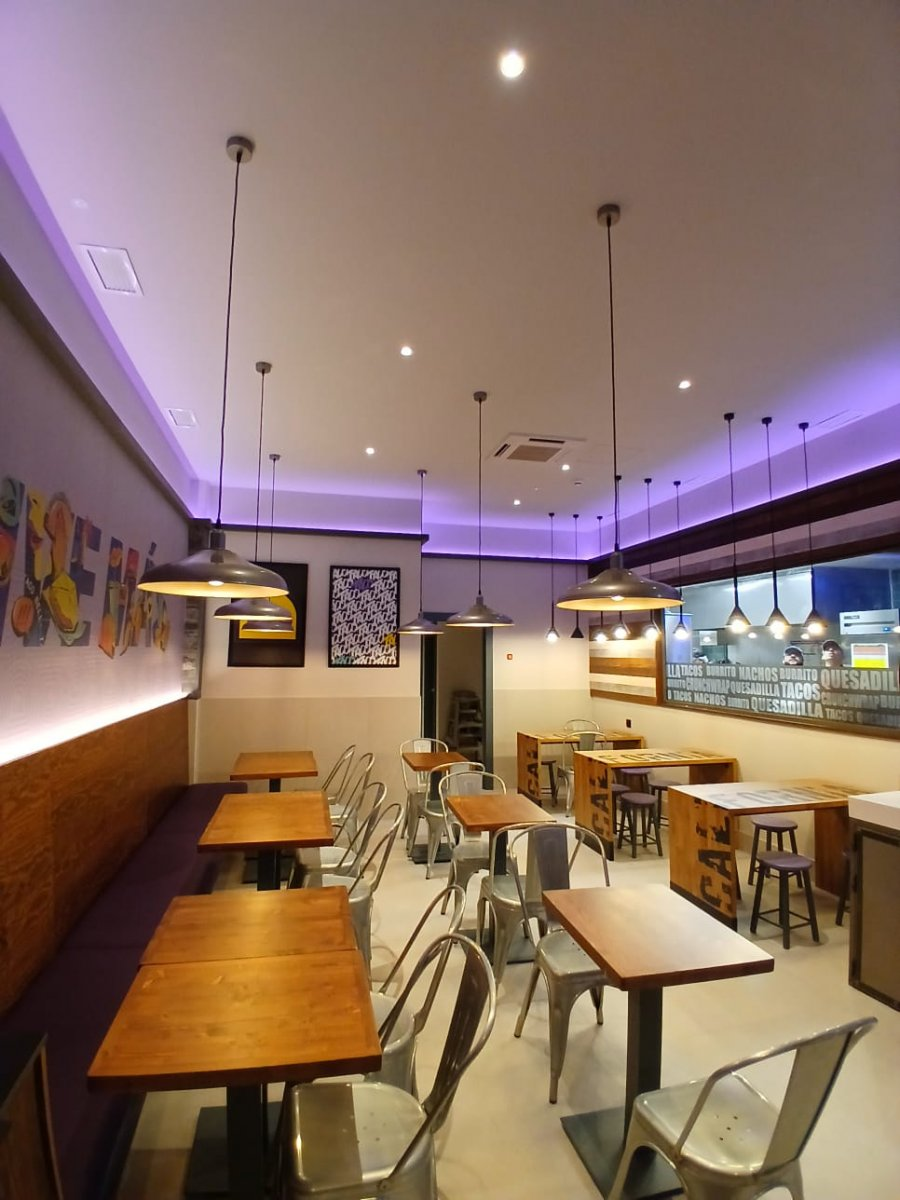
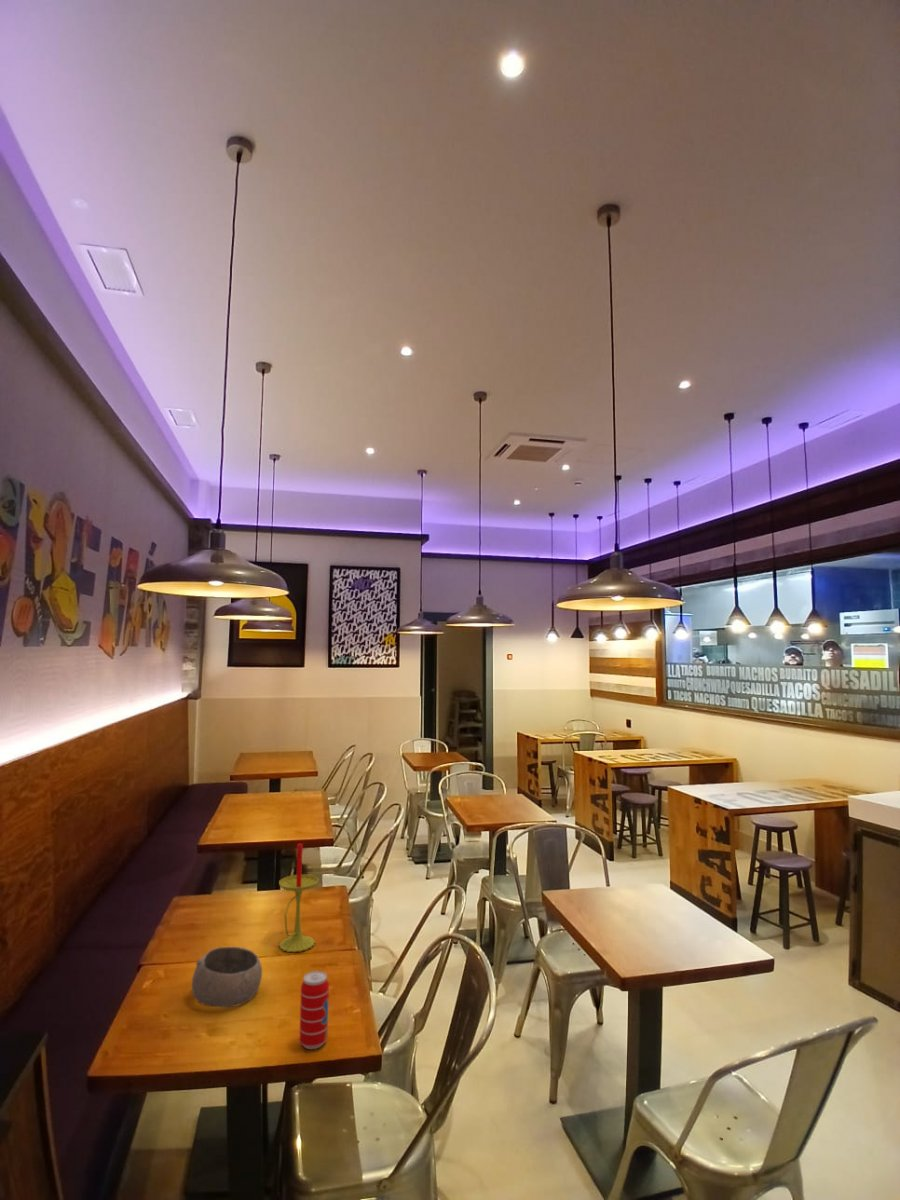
+ beverage can (314, 1009)
+ bowl (227, 974)
+ candle (298, 892)
